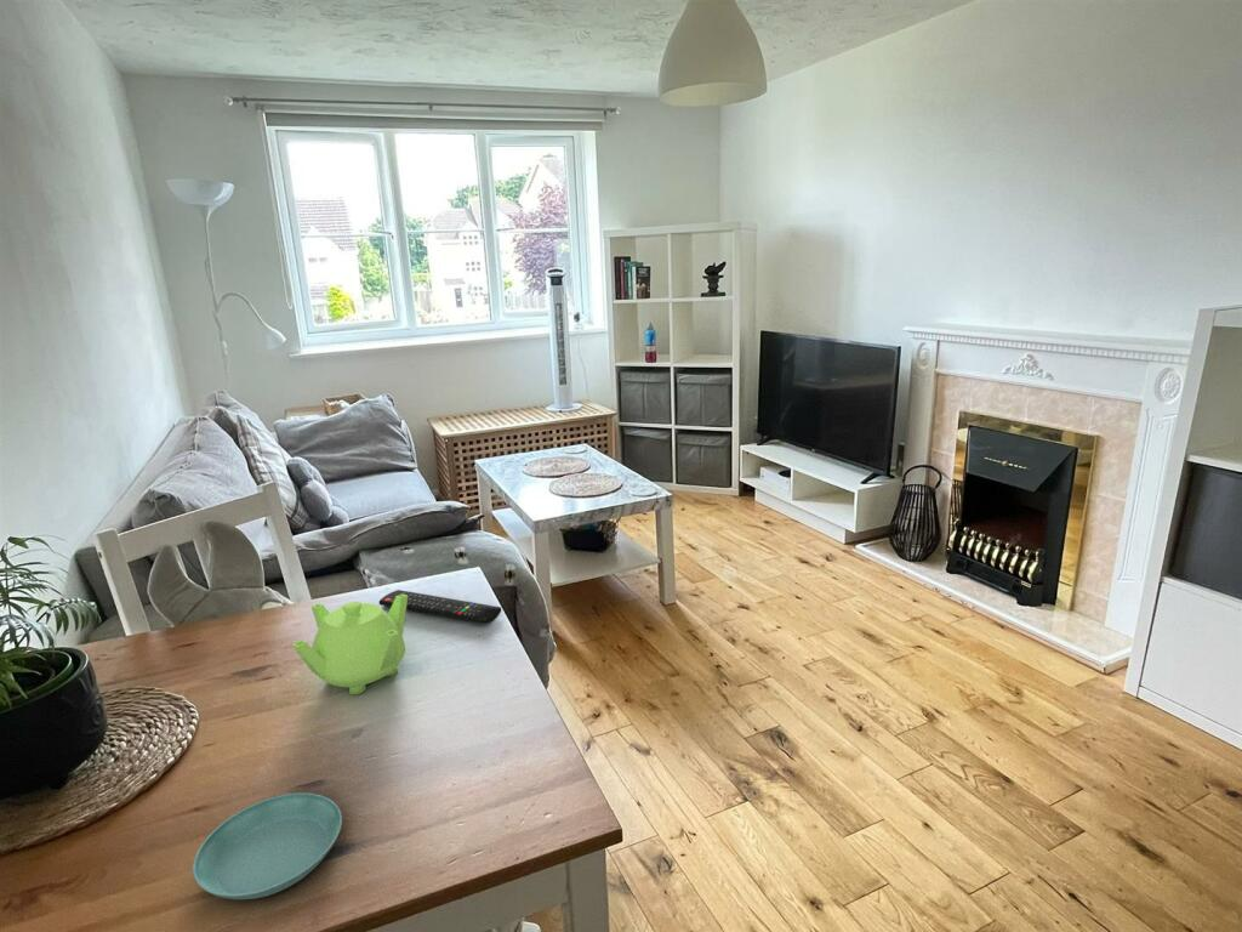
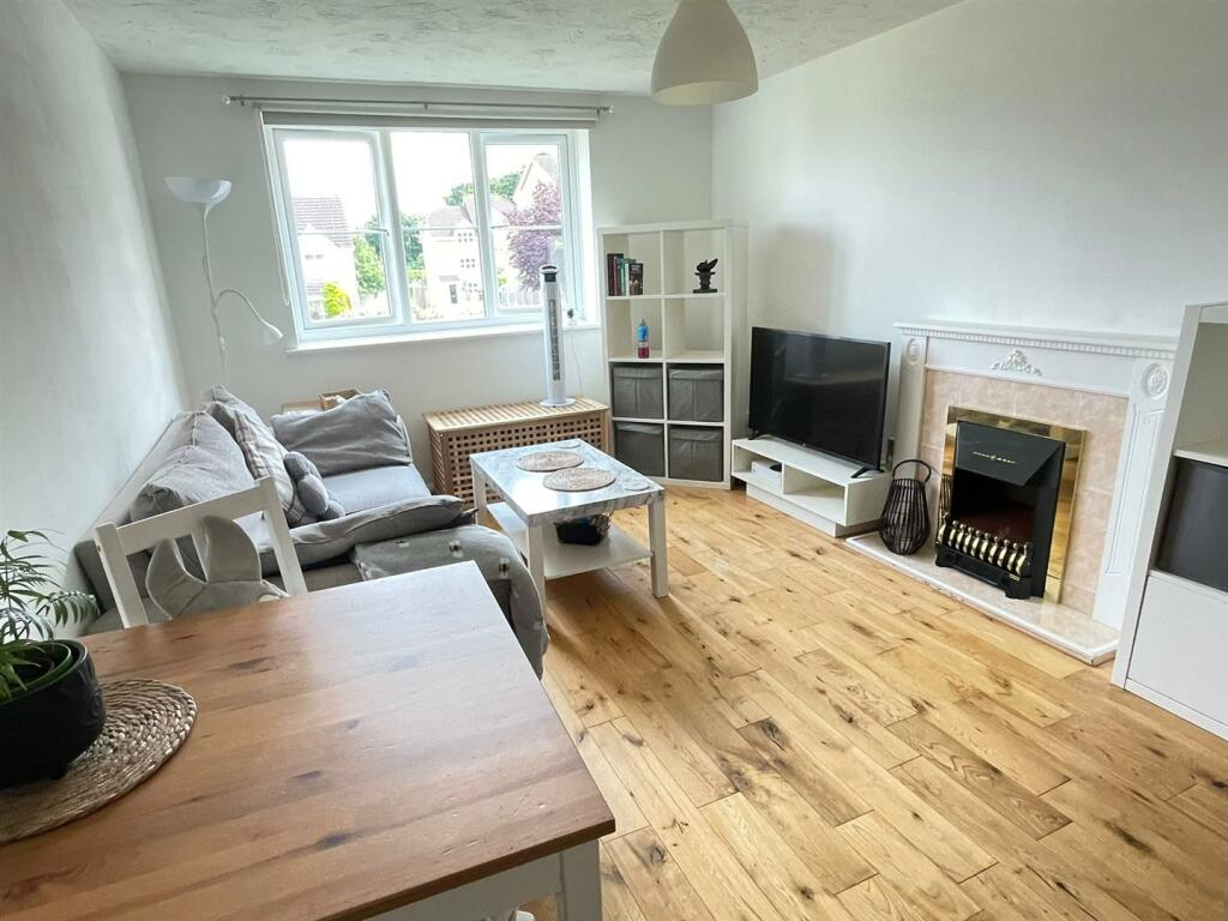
- saucer (272, 848)
- teapot (358, 640)
- remote control (438, 607)
